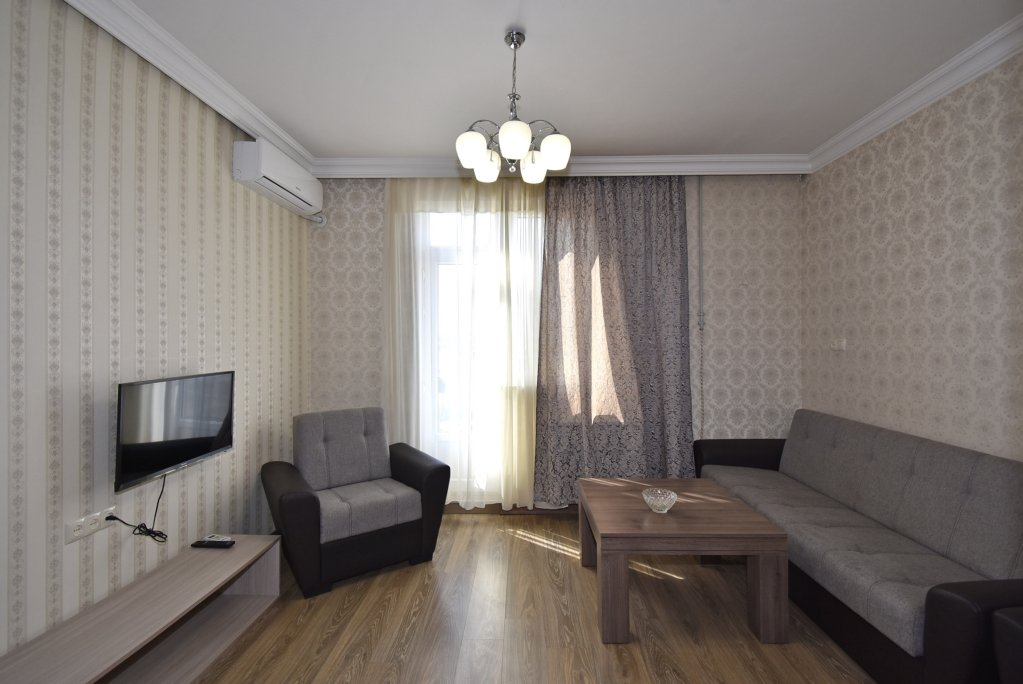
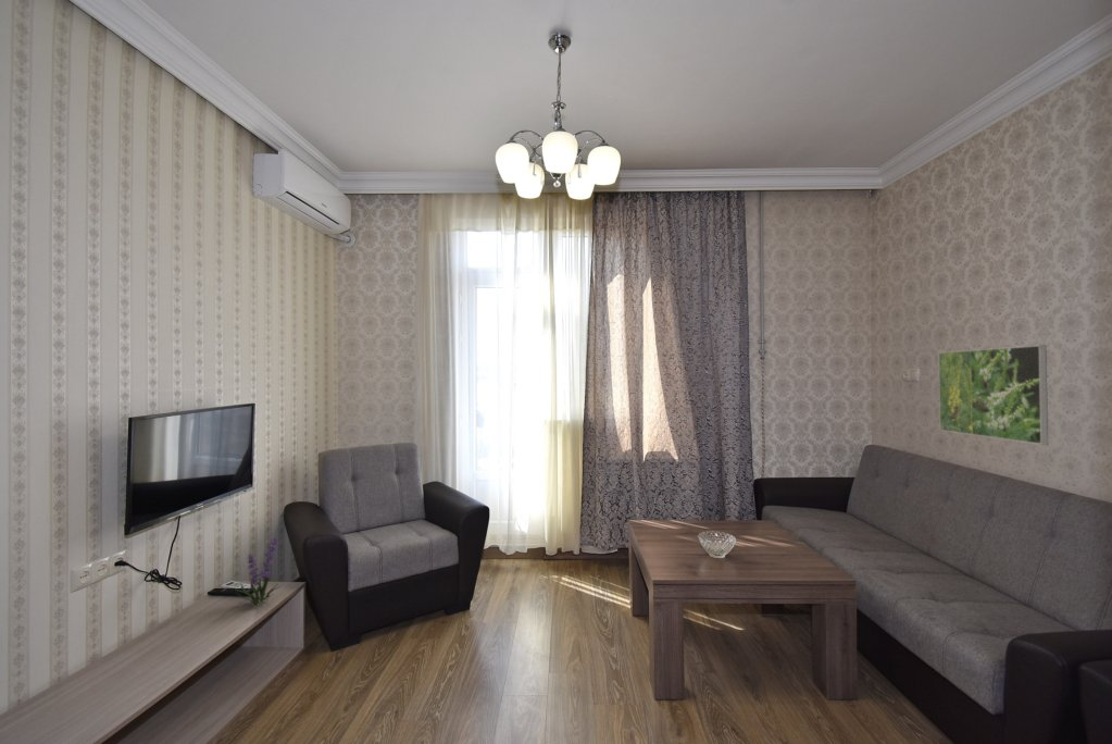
+ plant (261, 571)
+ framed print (986, 393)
